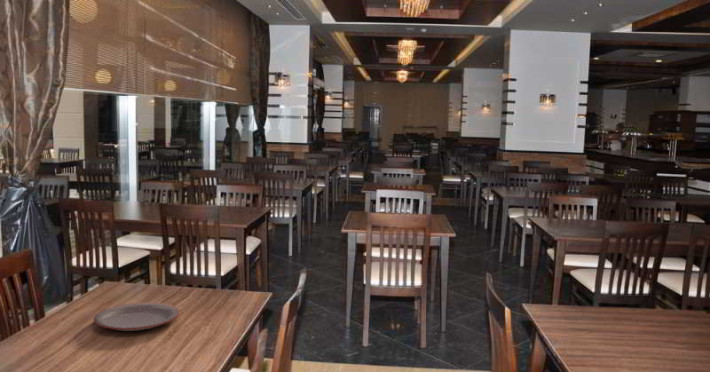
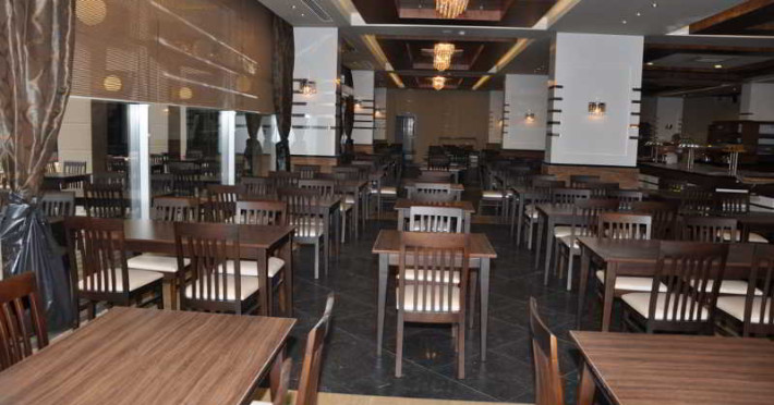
- plate (137, 317)
